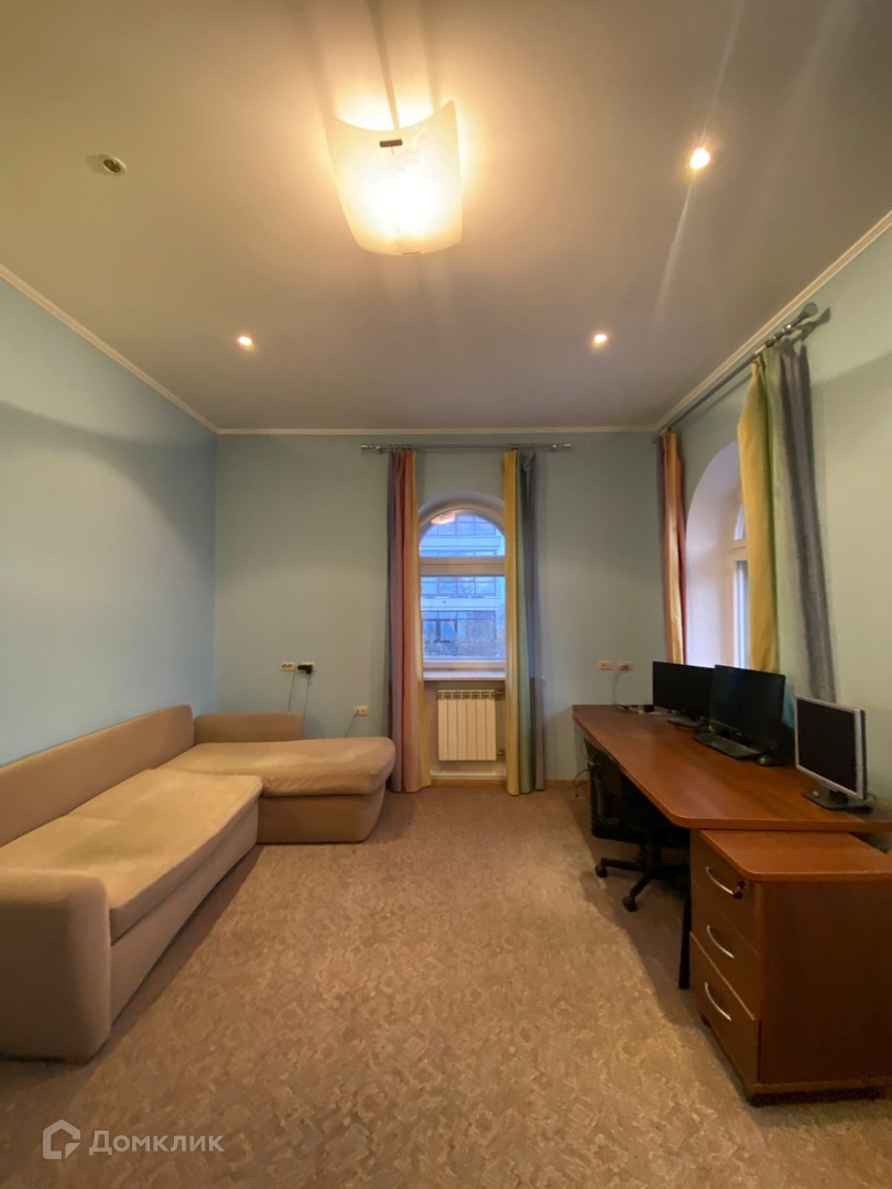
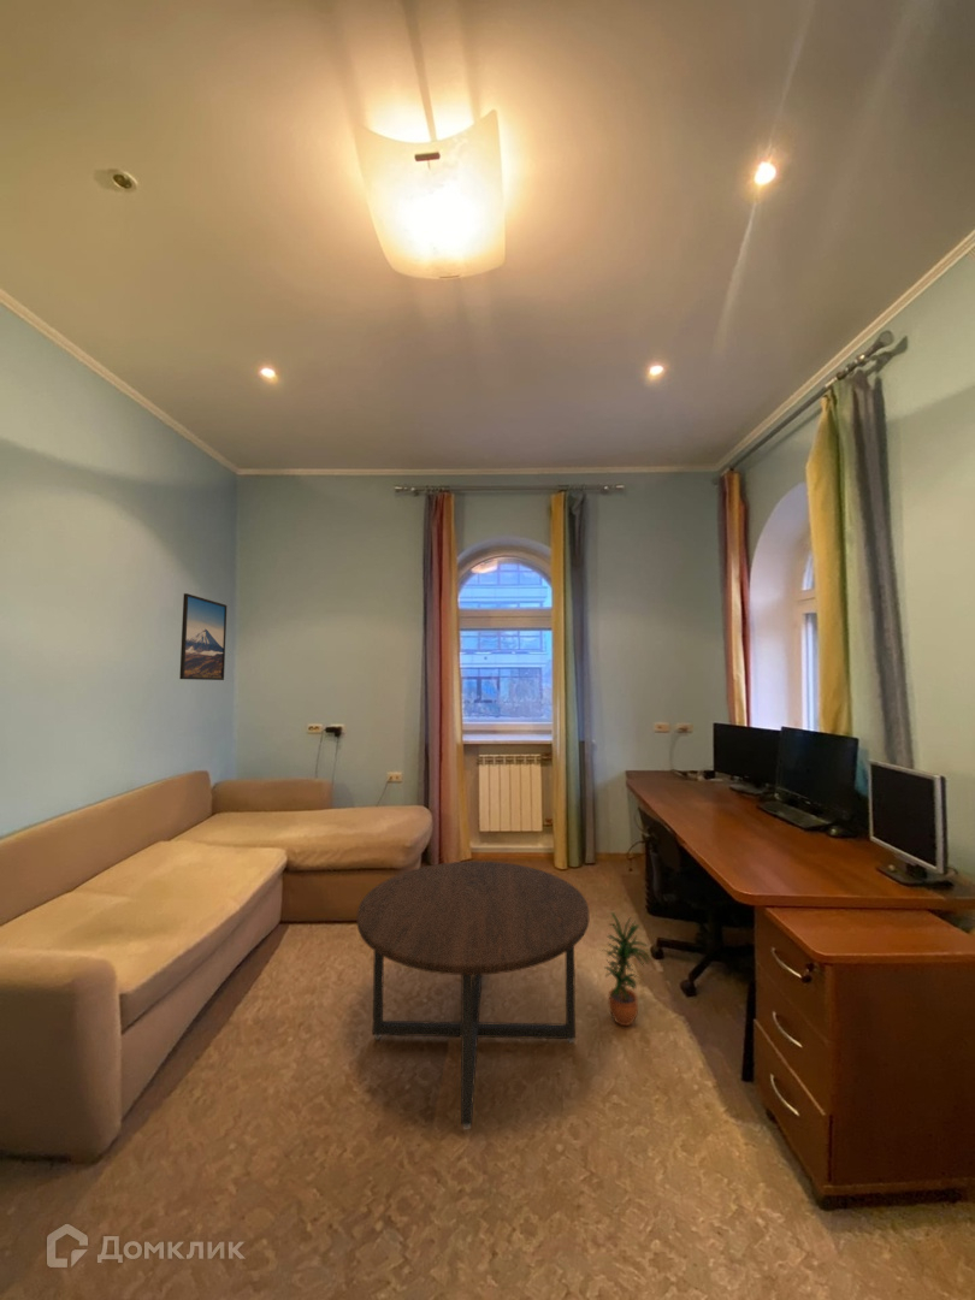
+ potted plant (625, 971)
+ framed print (205, 639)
+ coffee table (473, 969)
